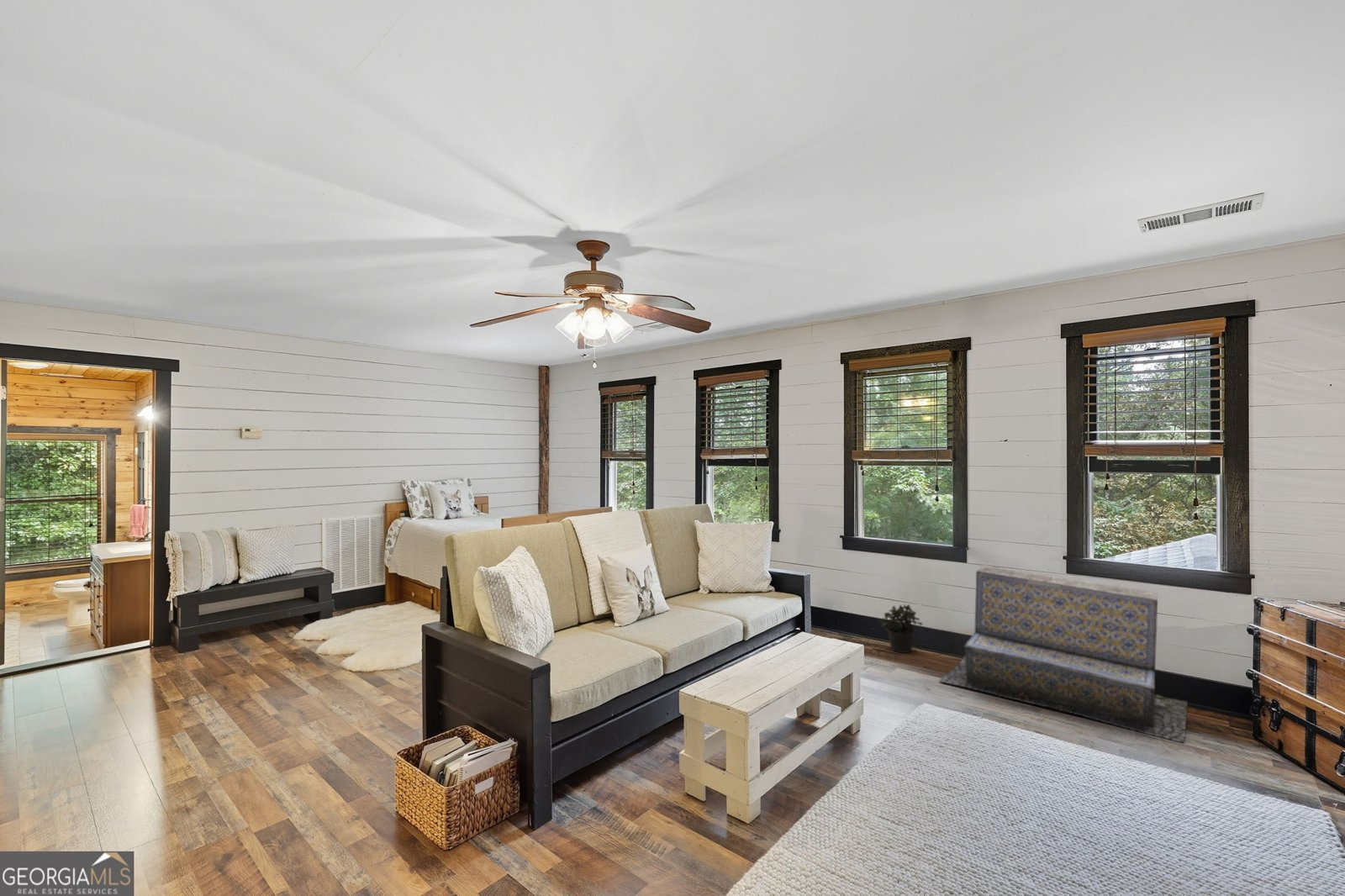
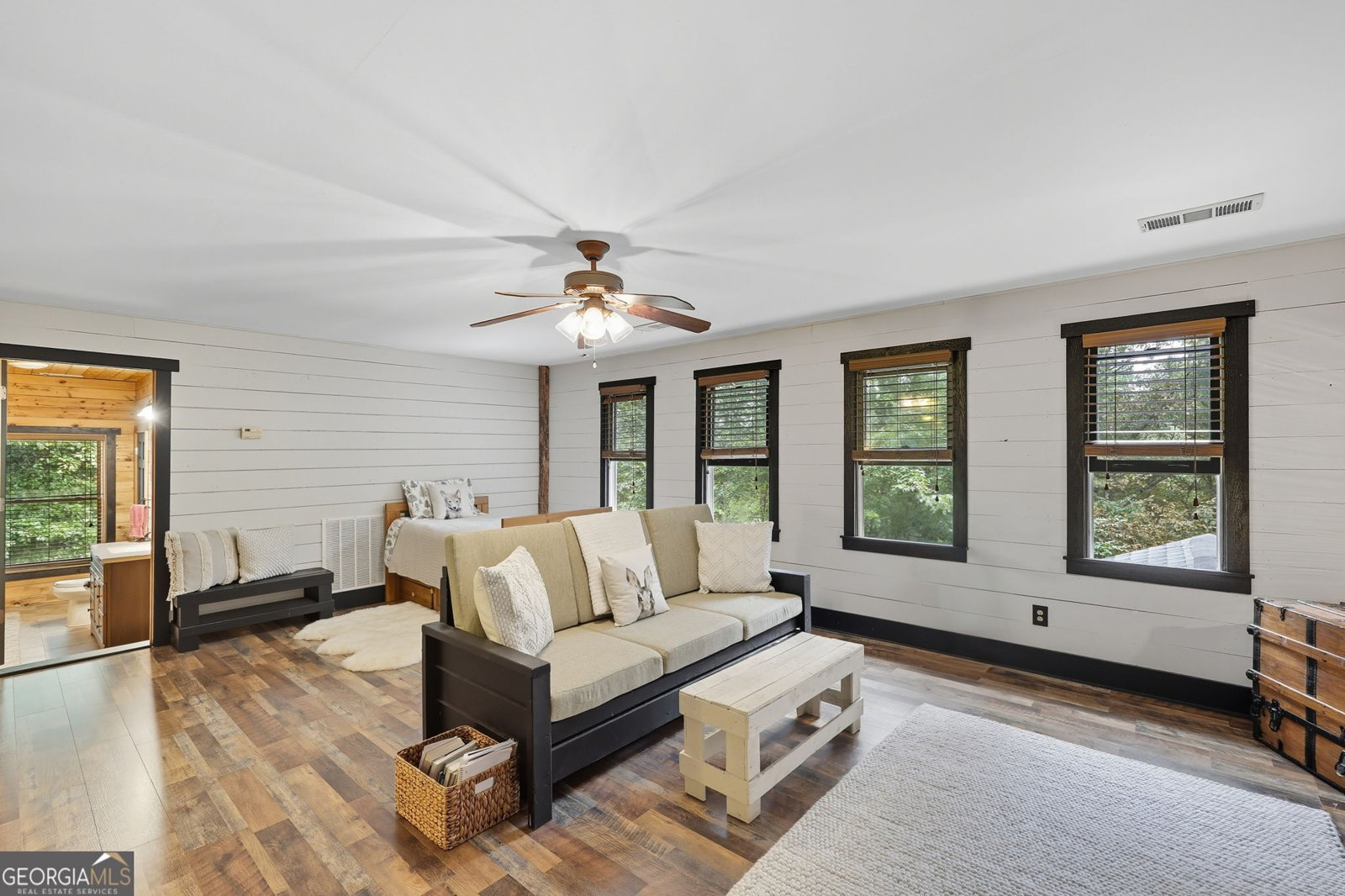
- bench (1057, 635)
- potted plant (903, 626)
